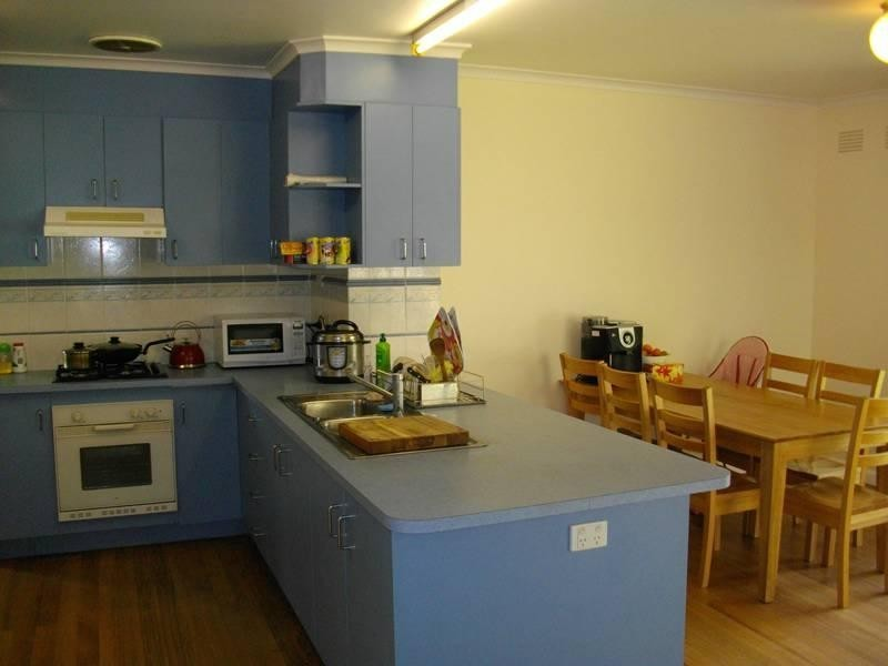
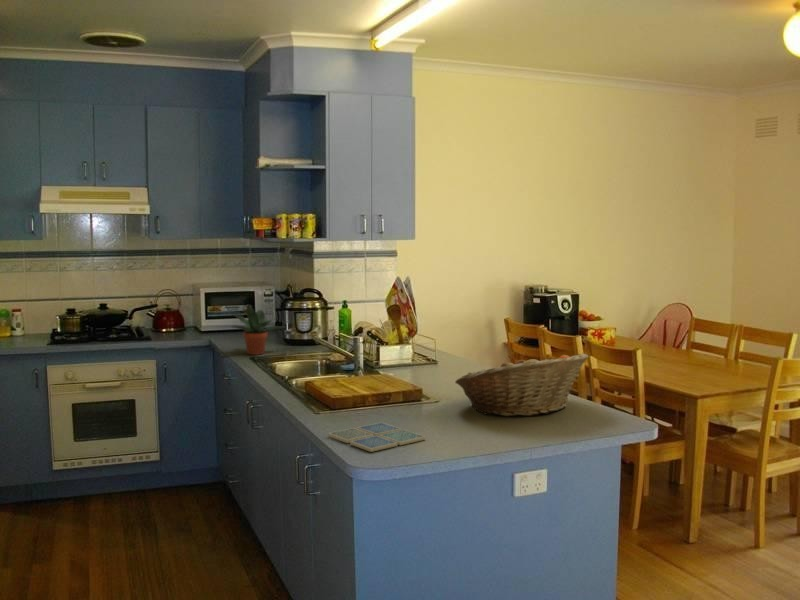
+ fruit basket (523, 379)
+ potted plant (256, 329)
+ drink coaster (376, 436)
